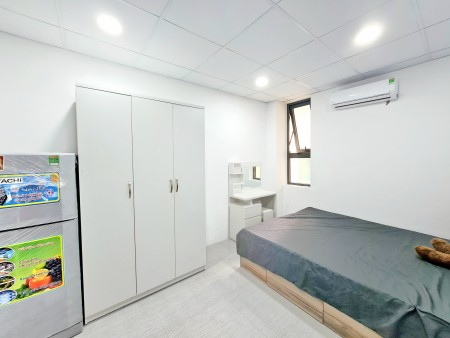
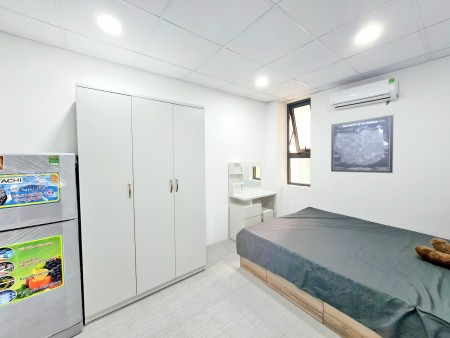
+ wall art (359, 146)
